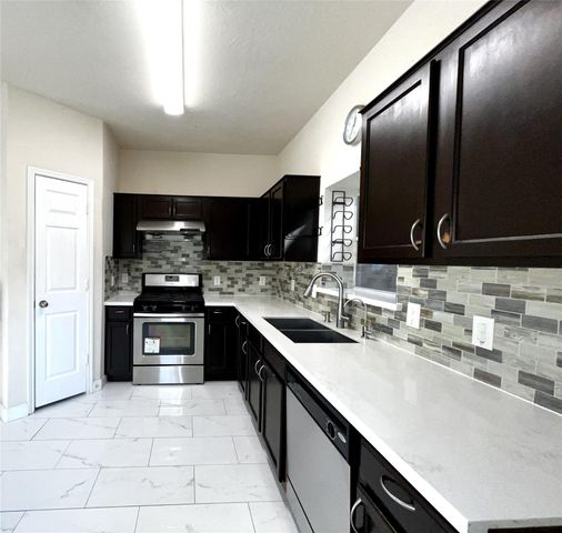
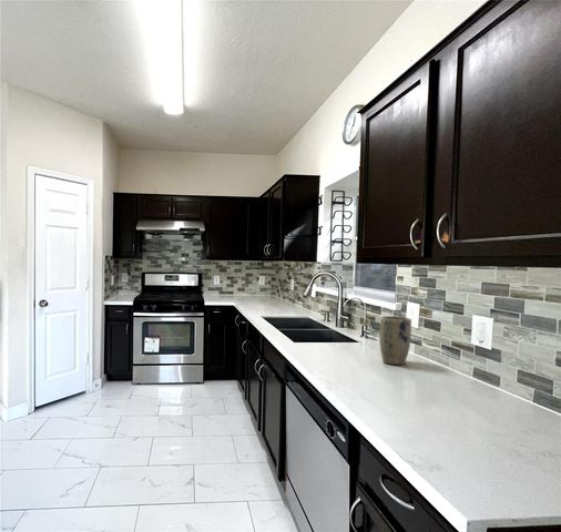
+ plant pot (395, 339)
